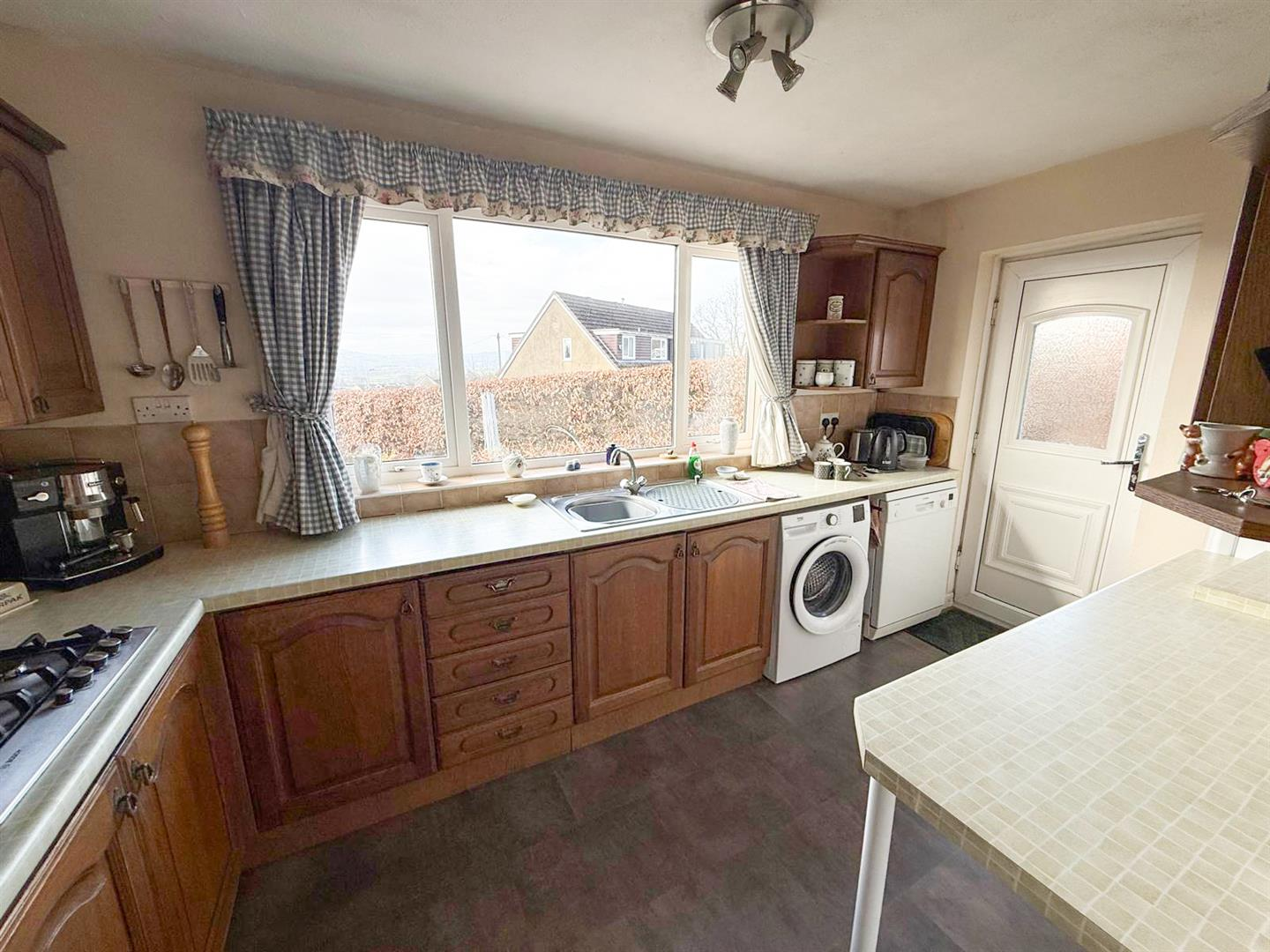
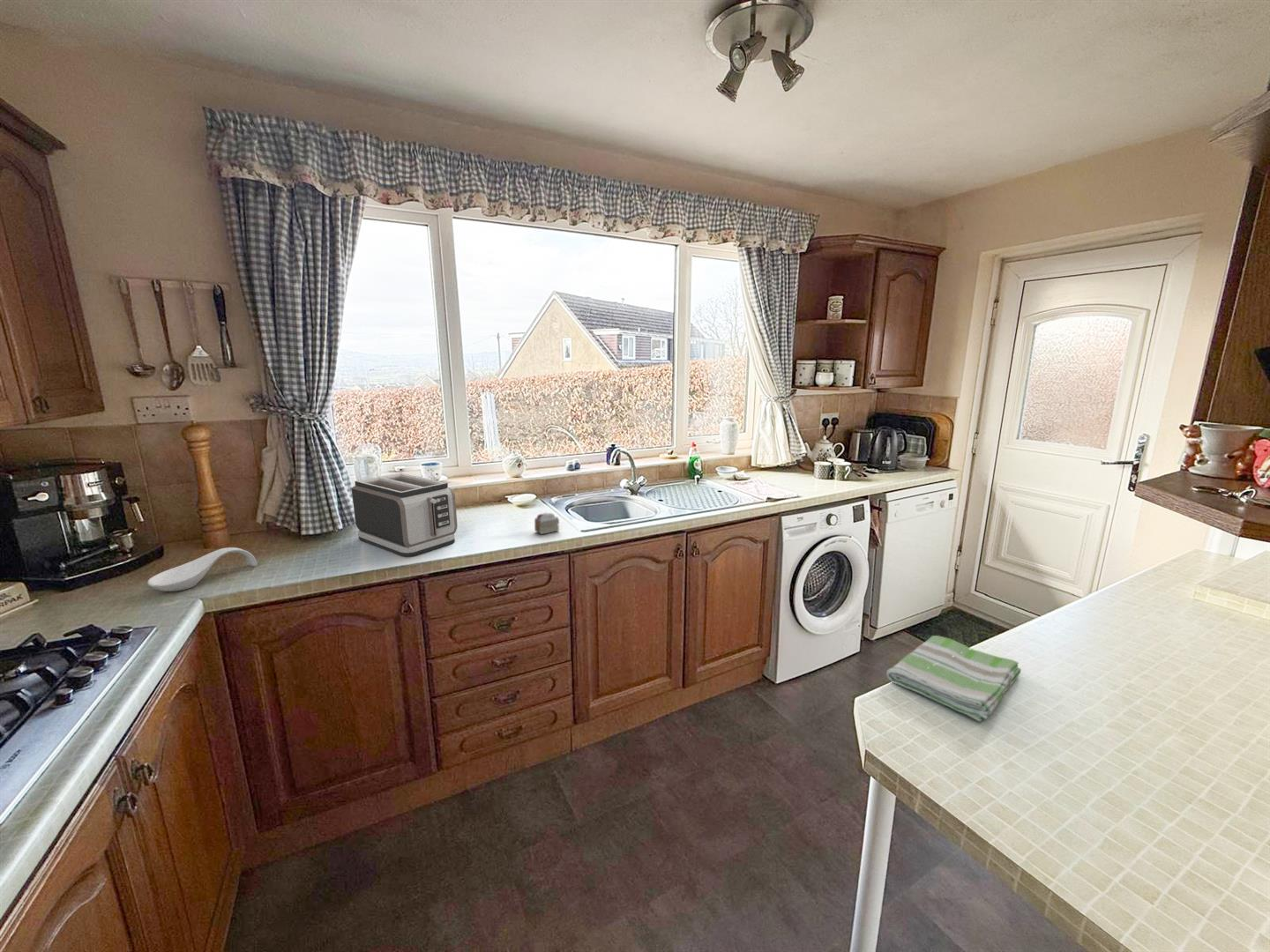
+ toaster (406, 512)
+ spoon rest (204, 567)
+ dish towel (954, 669)
+ cake slice (547, 522)
